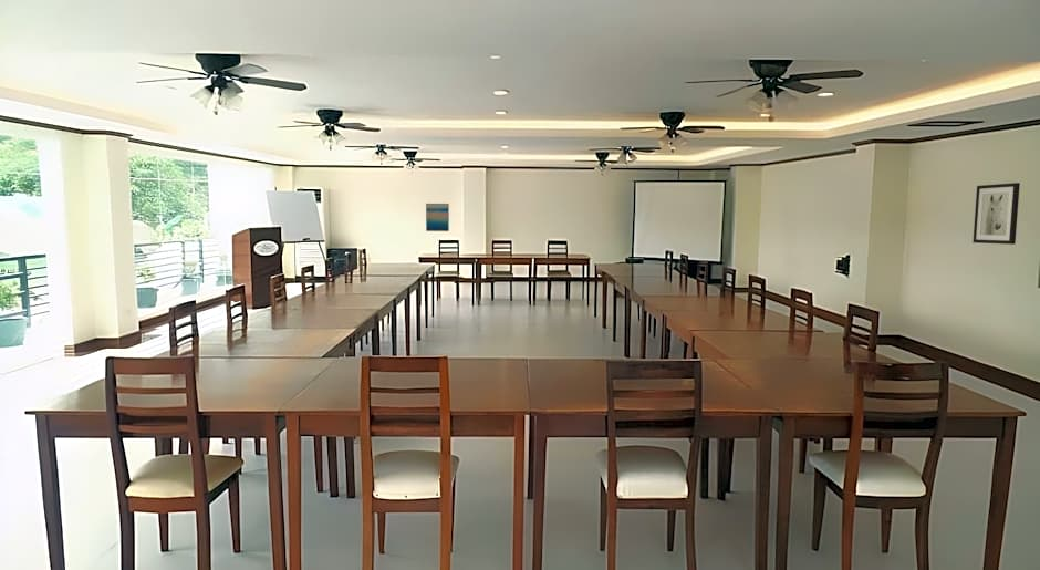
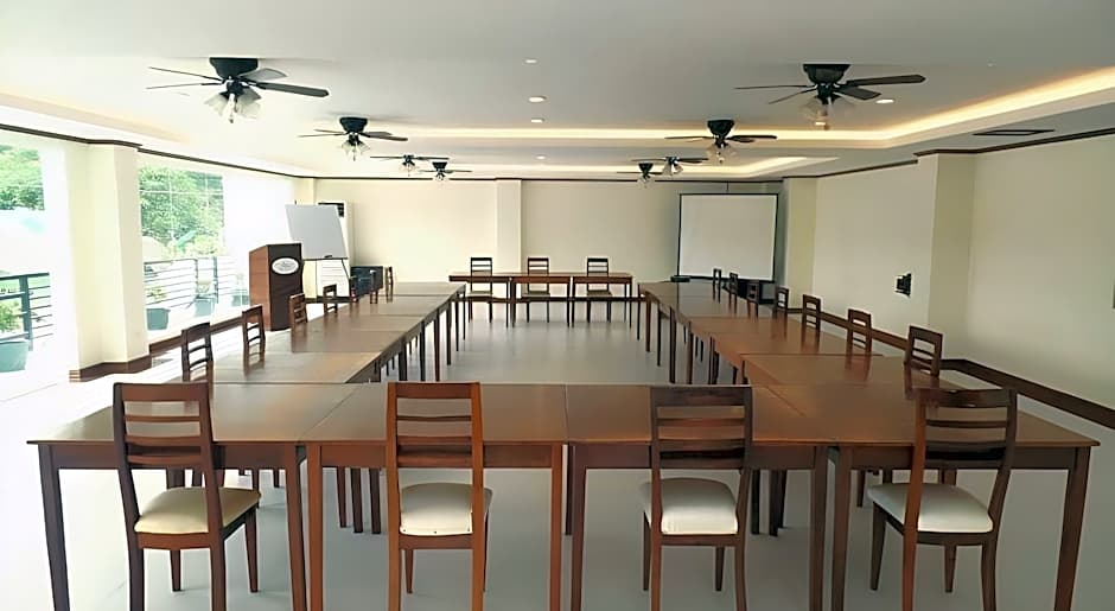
- wall art (437, 217)
- wall art (995, 214)
